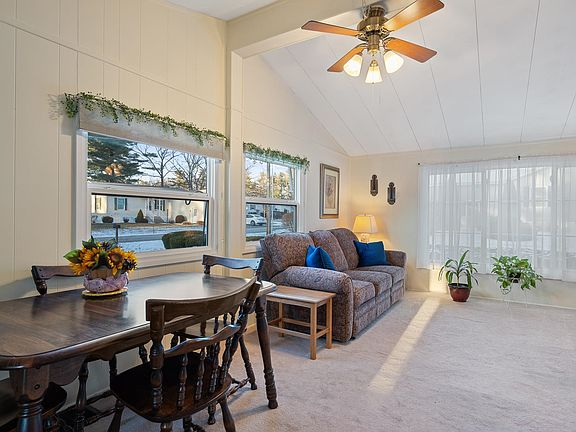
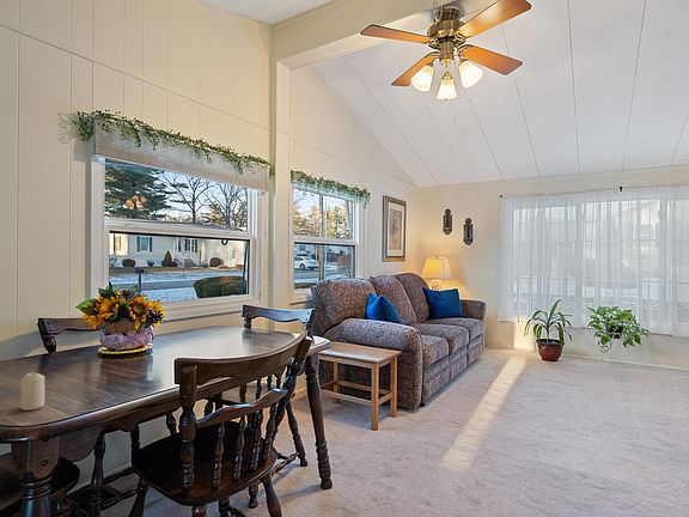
+ candle (32, 390)
